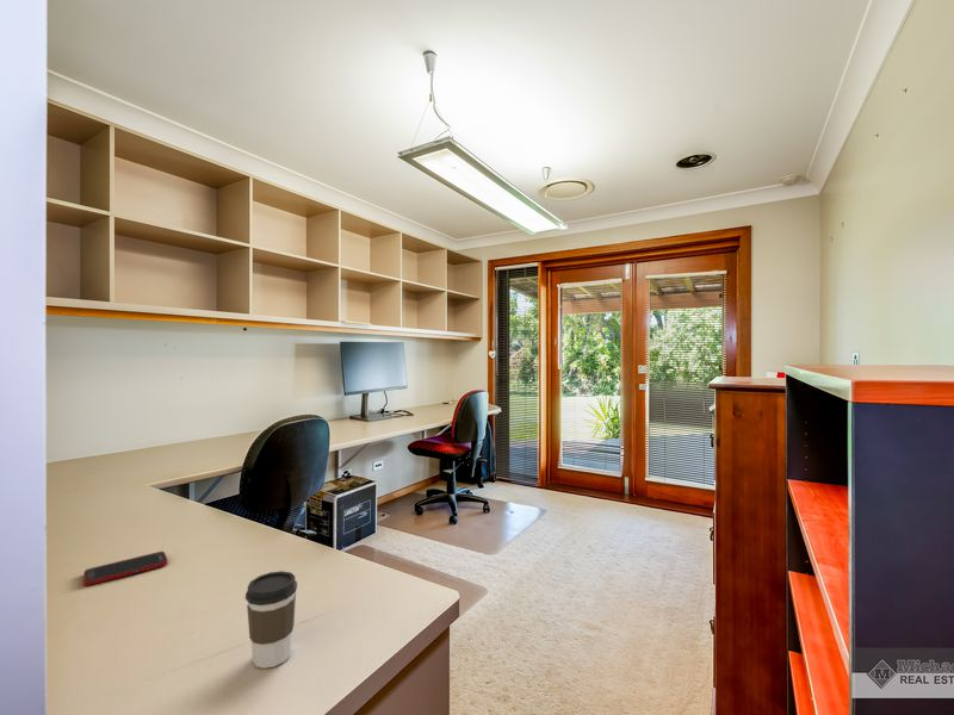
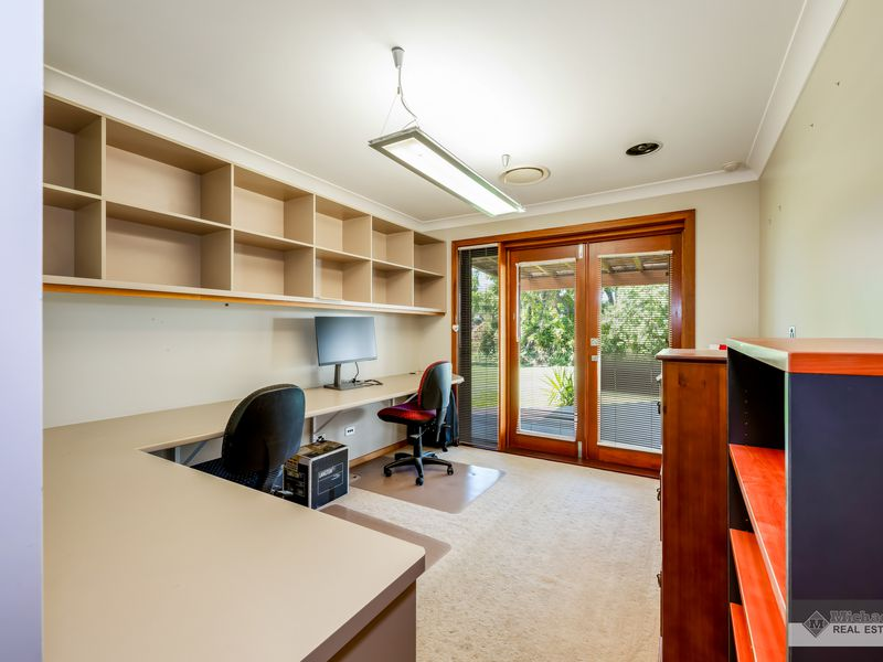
- coffee cup (272, 618)
- cell phone (126, 567)
